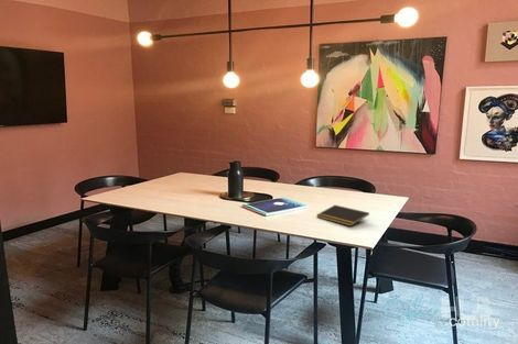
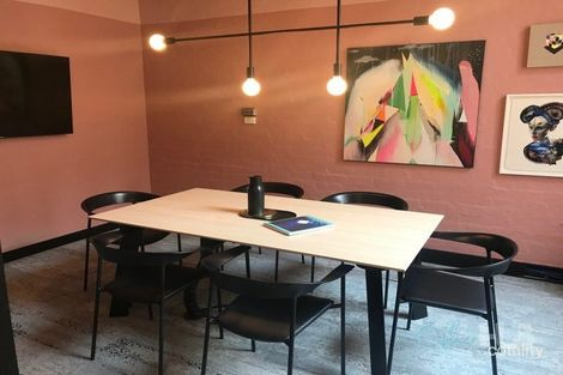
- notepad (342, 214)
